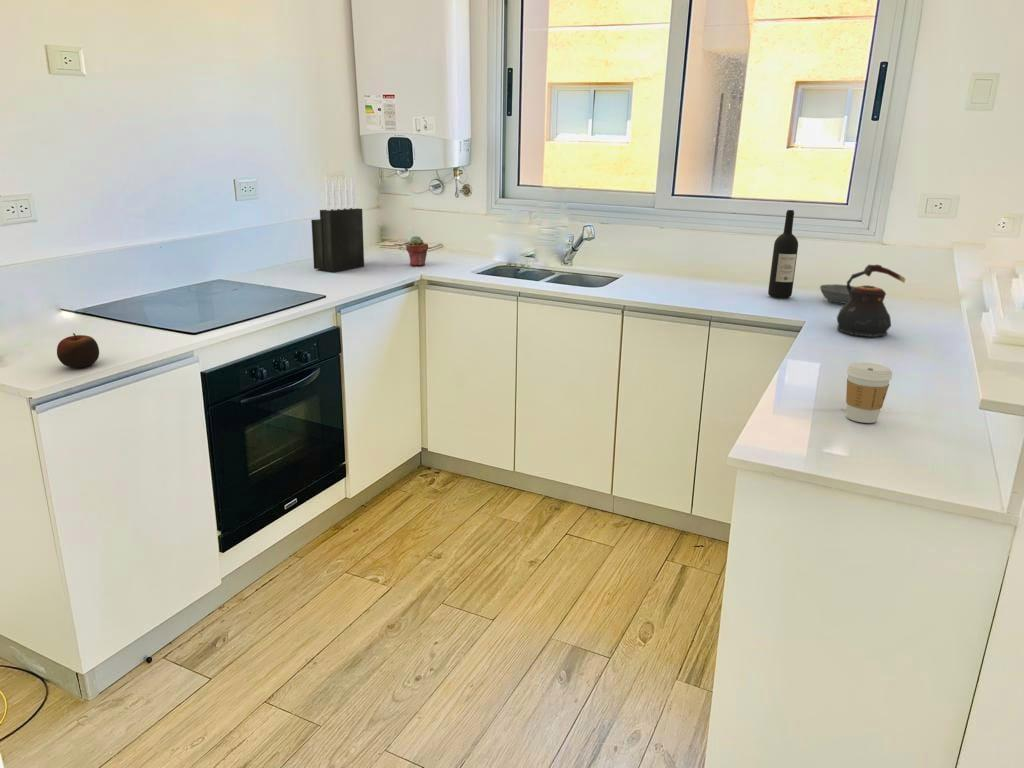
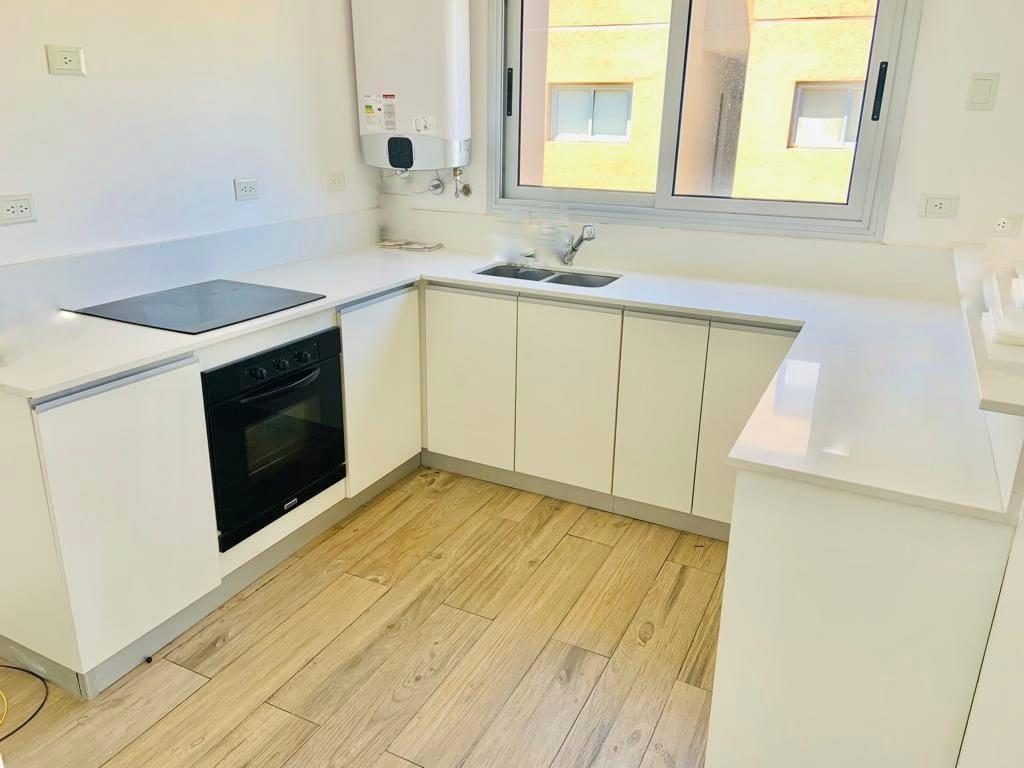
- bowl (841, 294)
- wine bottle (784, 254)
- coffee cup (866, 391)
- knife block (335, 223)
- apple (77, 349)
- potted succulent (417, 250)
- teapot (866, 298)
